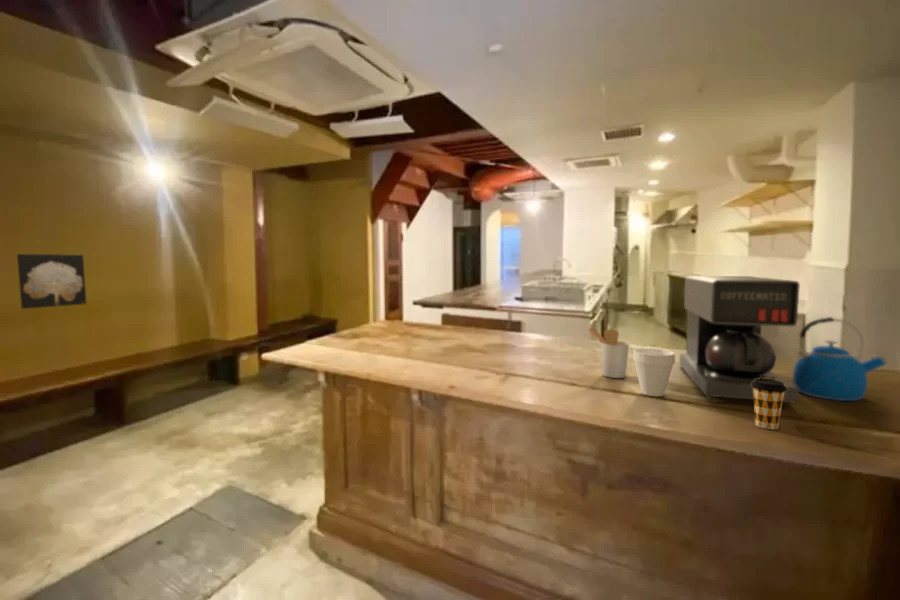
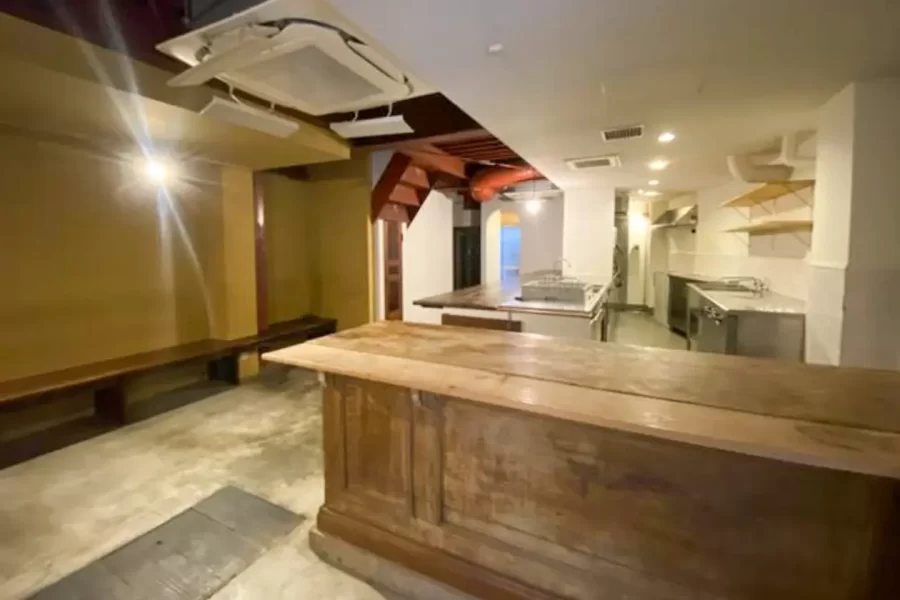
- cup (653, 372)
- kettle (839, 356)
- coffee maker (731, 331)
- utensil holder (607, 350)
- coffee cup (767, 403)
- wall art (53, 280)
